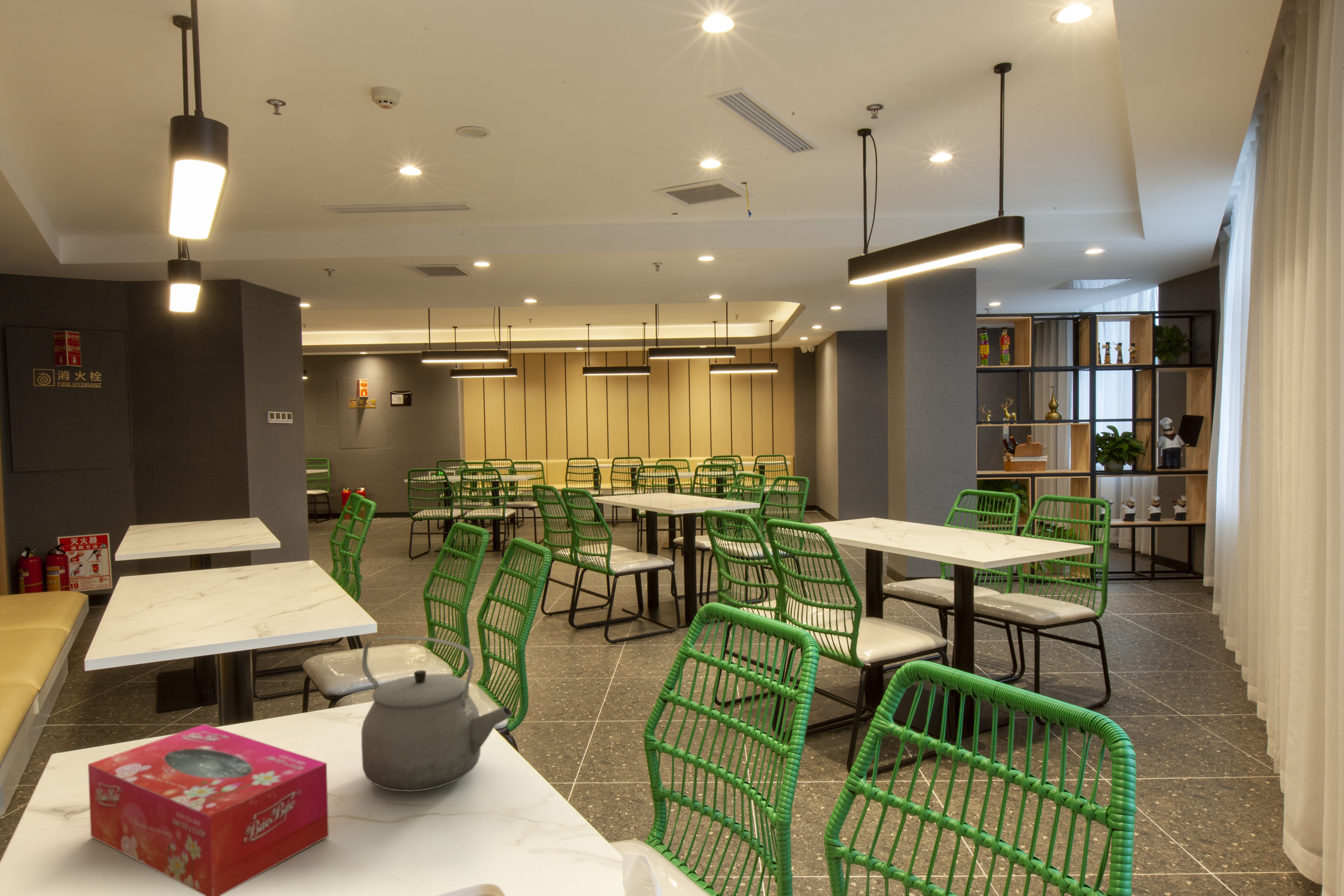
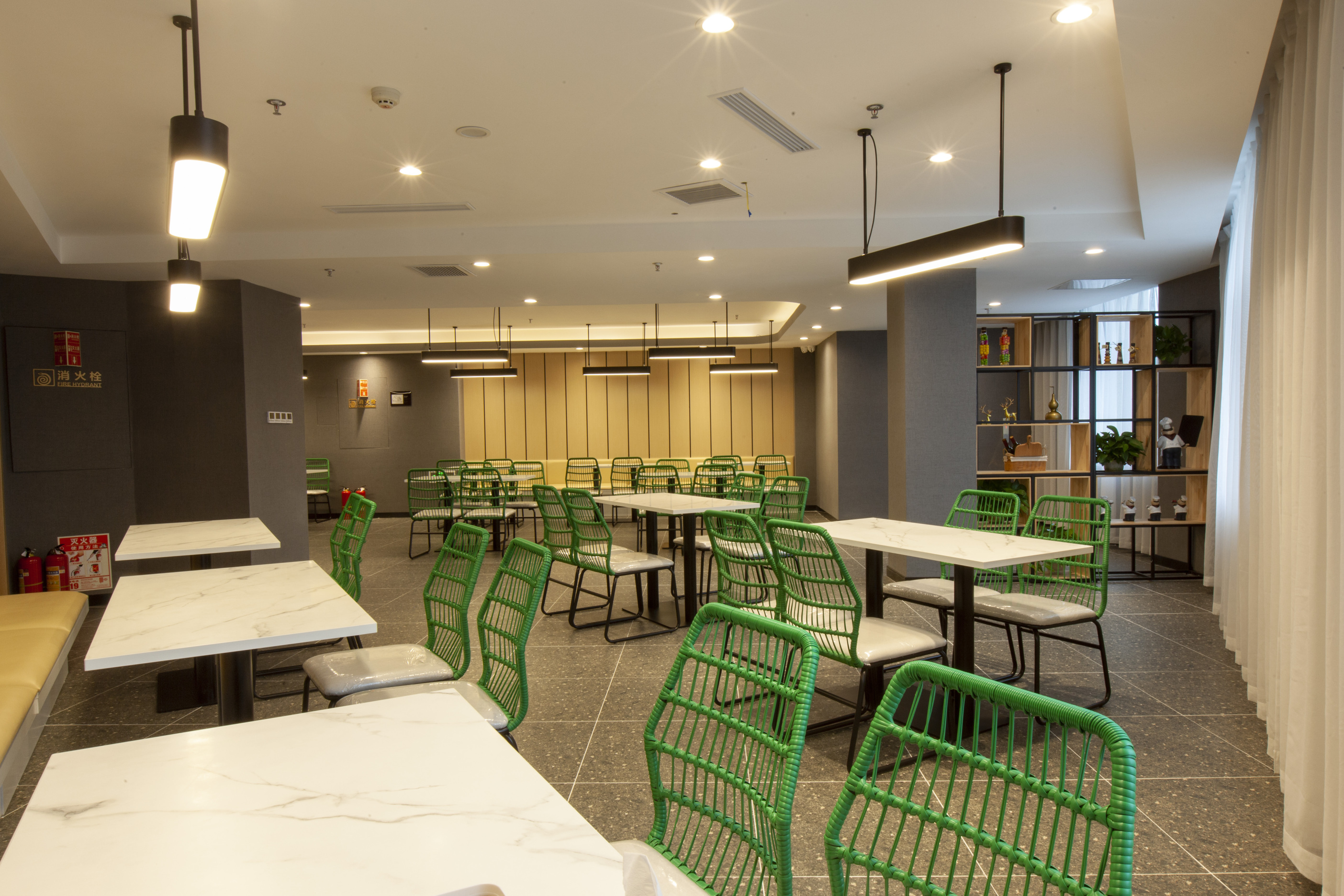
- tissue box (208, 800)
- tea kettle (437, 708)
